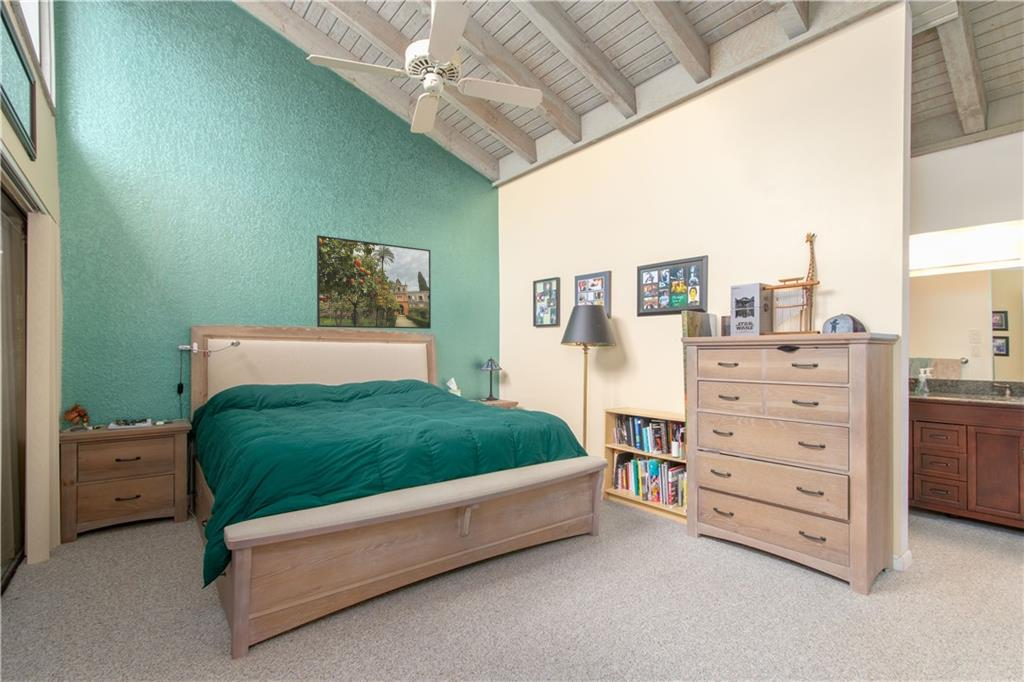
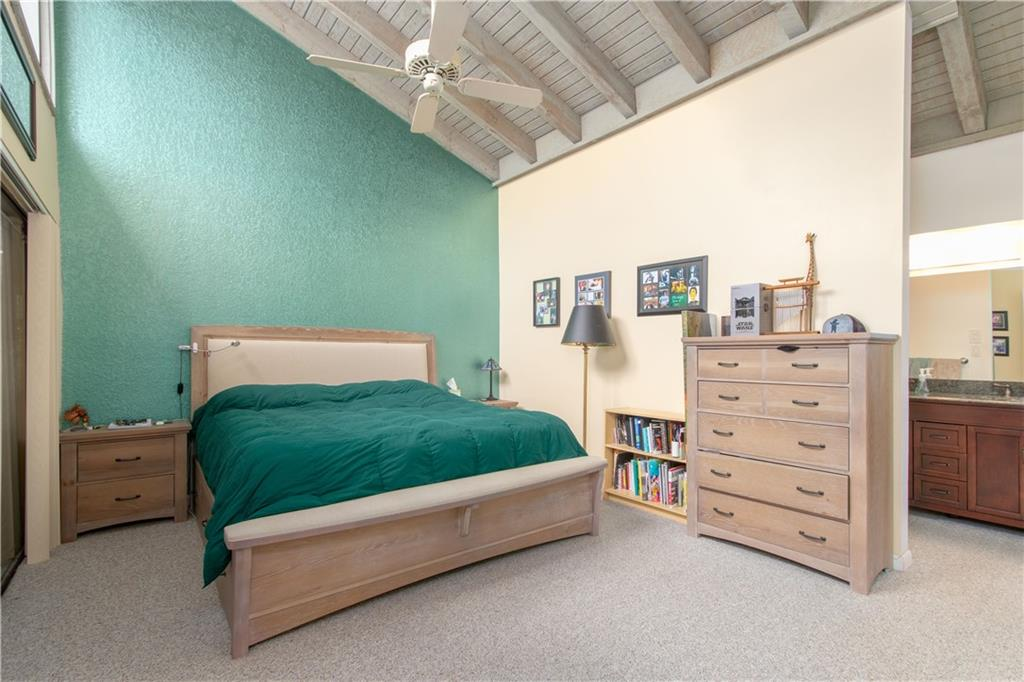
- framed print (378, 285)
